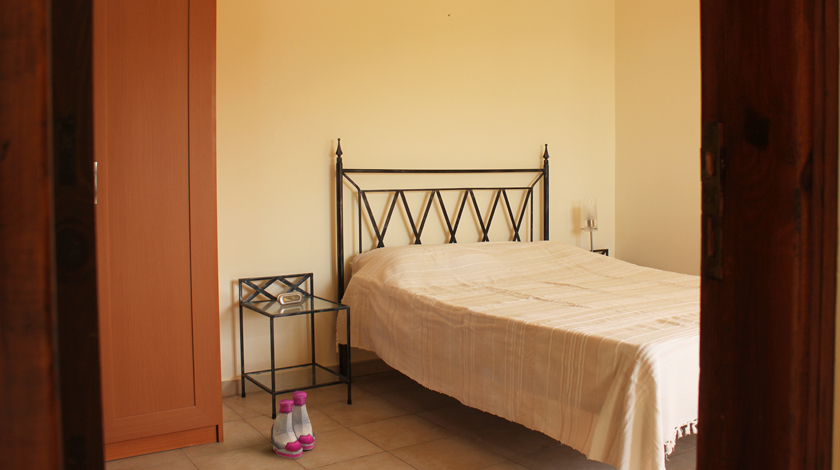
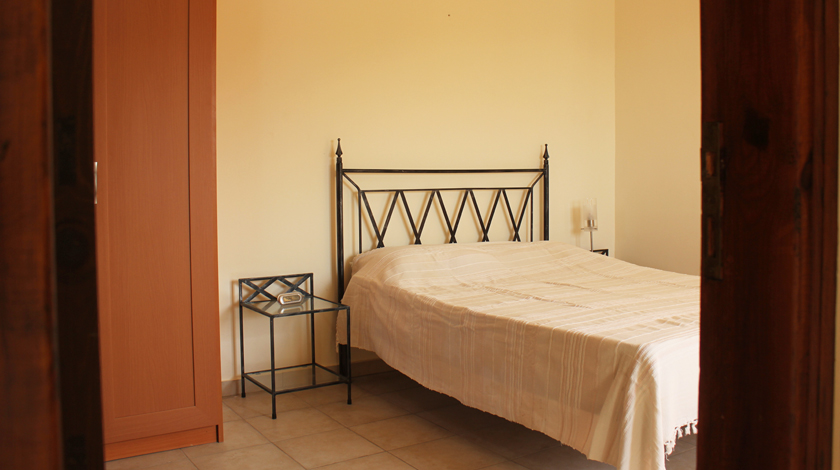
- boots (294, 420)
